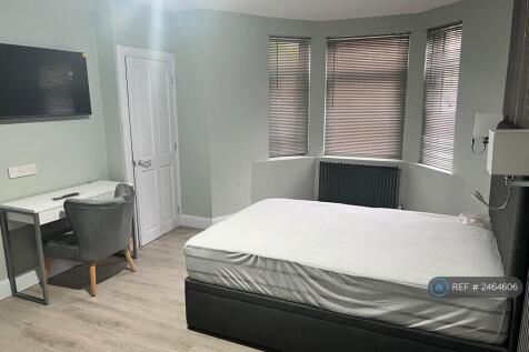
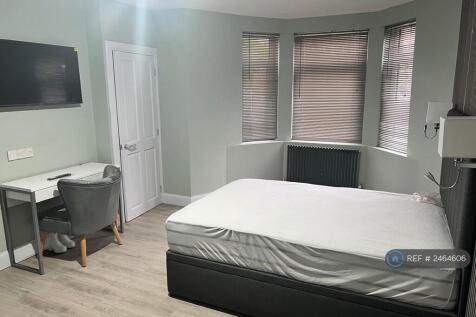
+ boots (60, 239)
